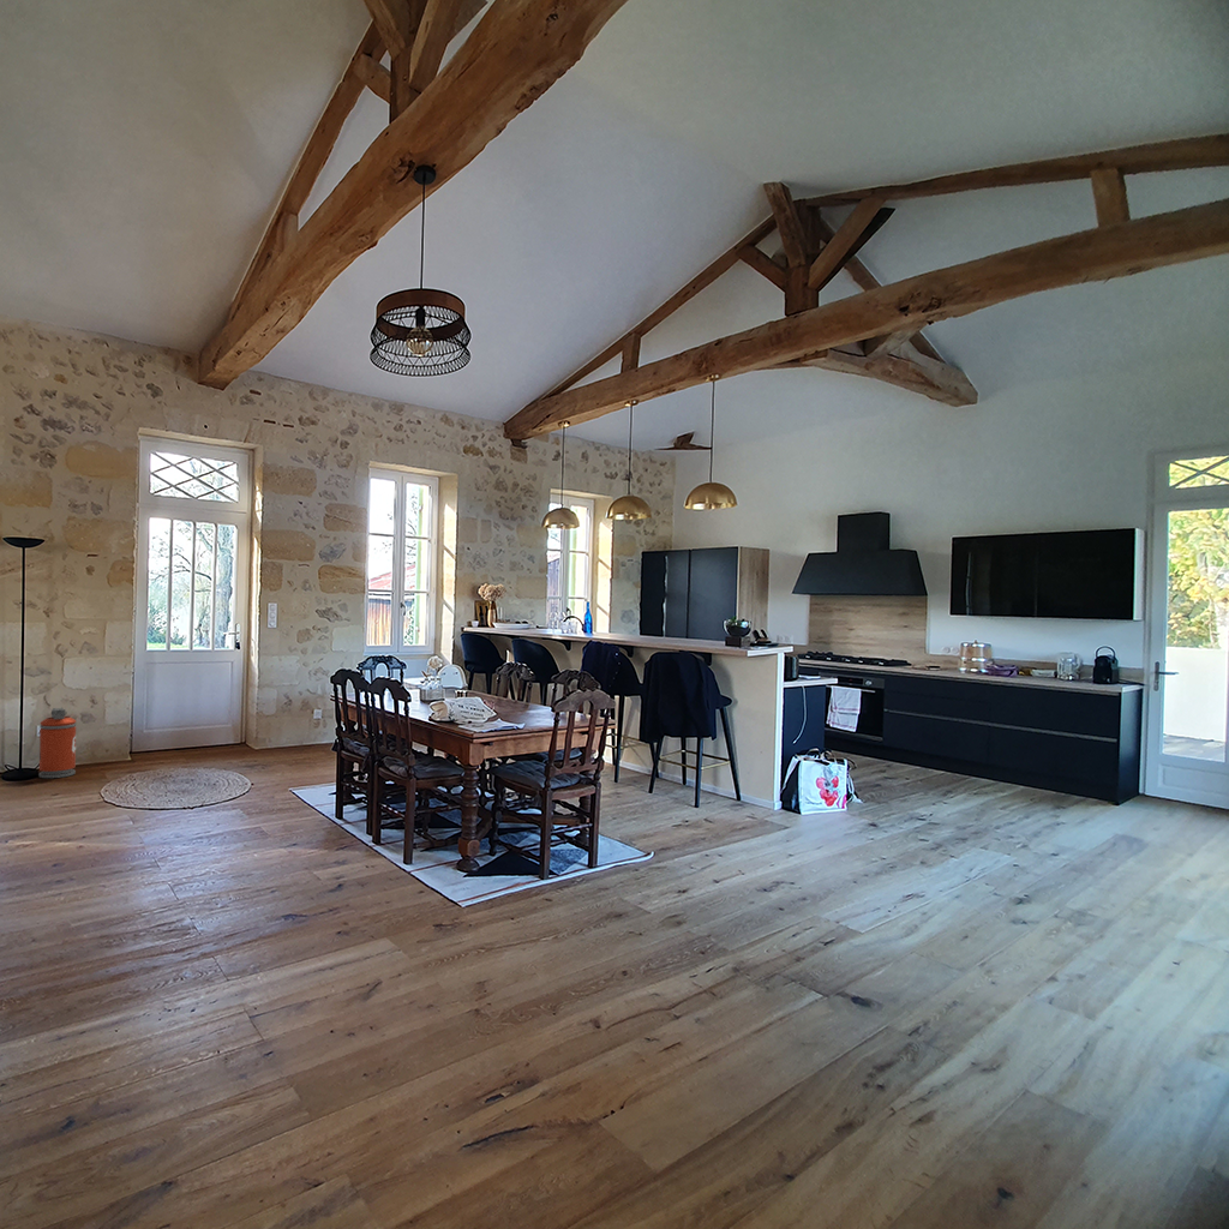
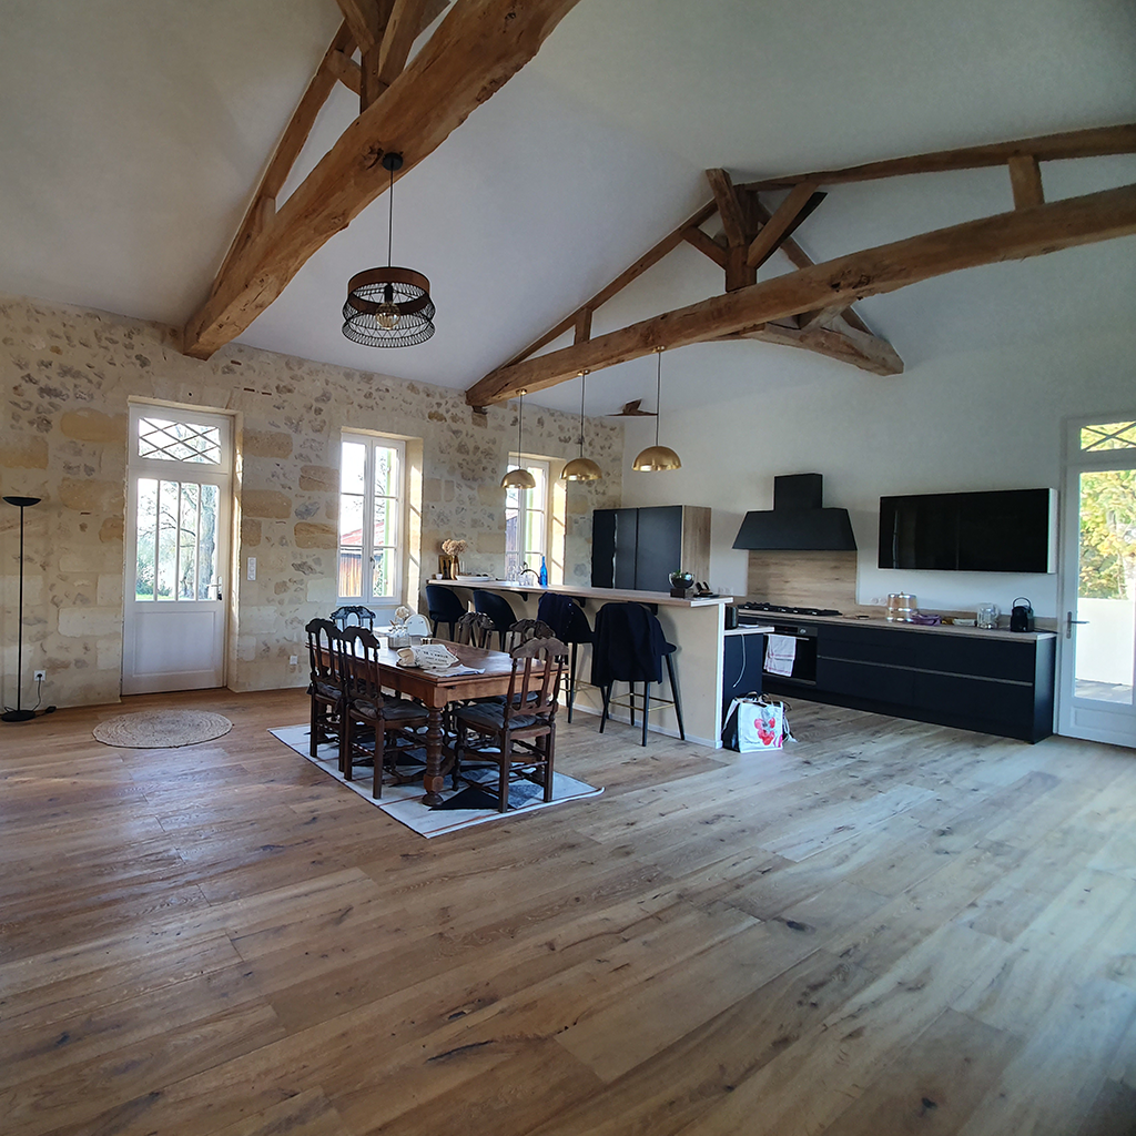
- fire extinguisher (56, 741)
